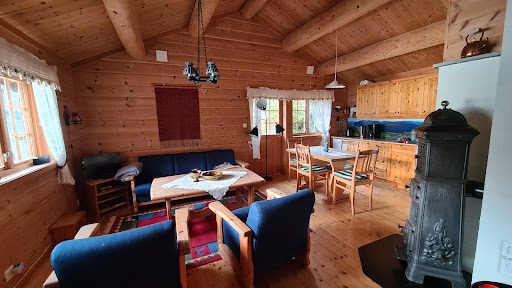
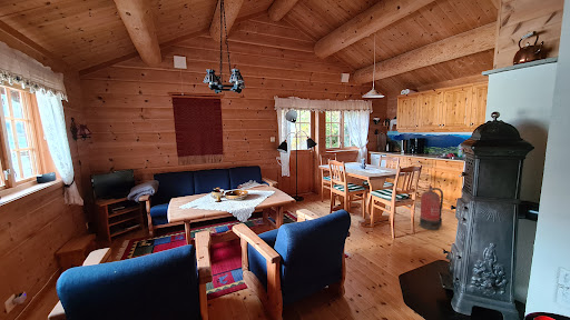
+ fire extinguisher (432, 204)
